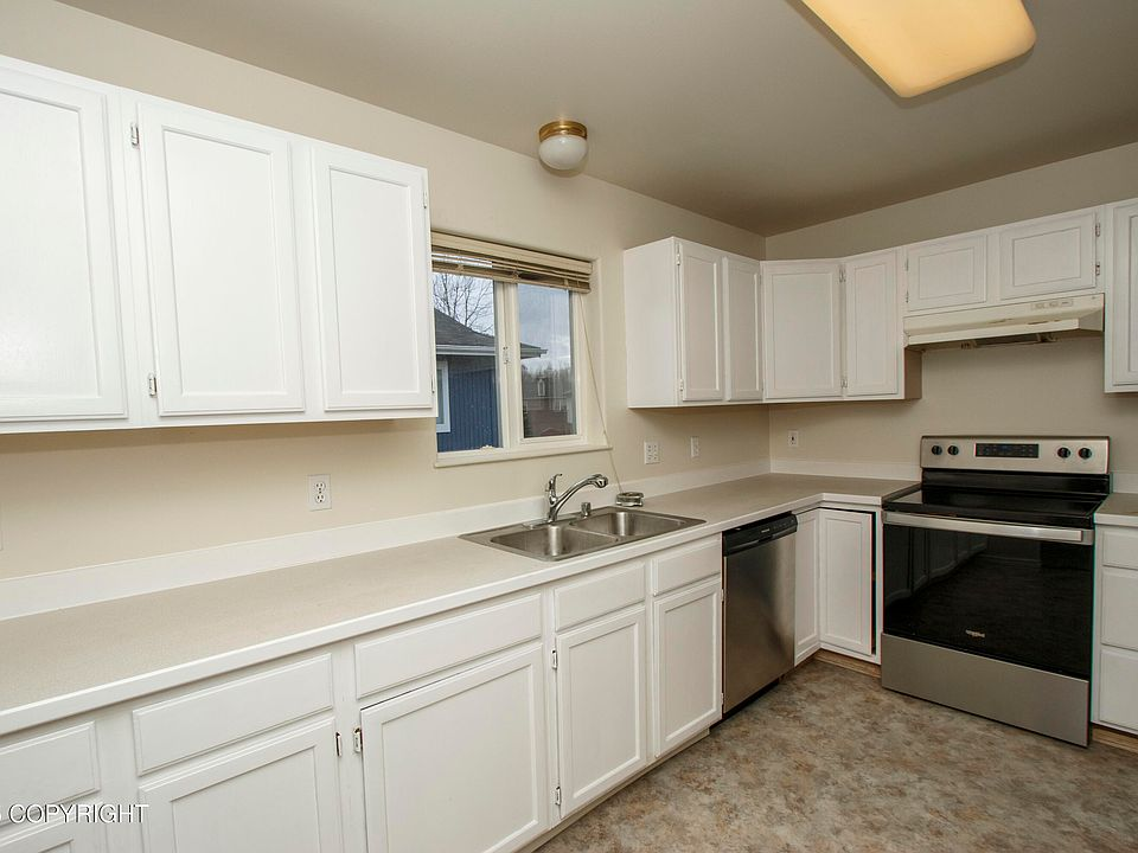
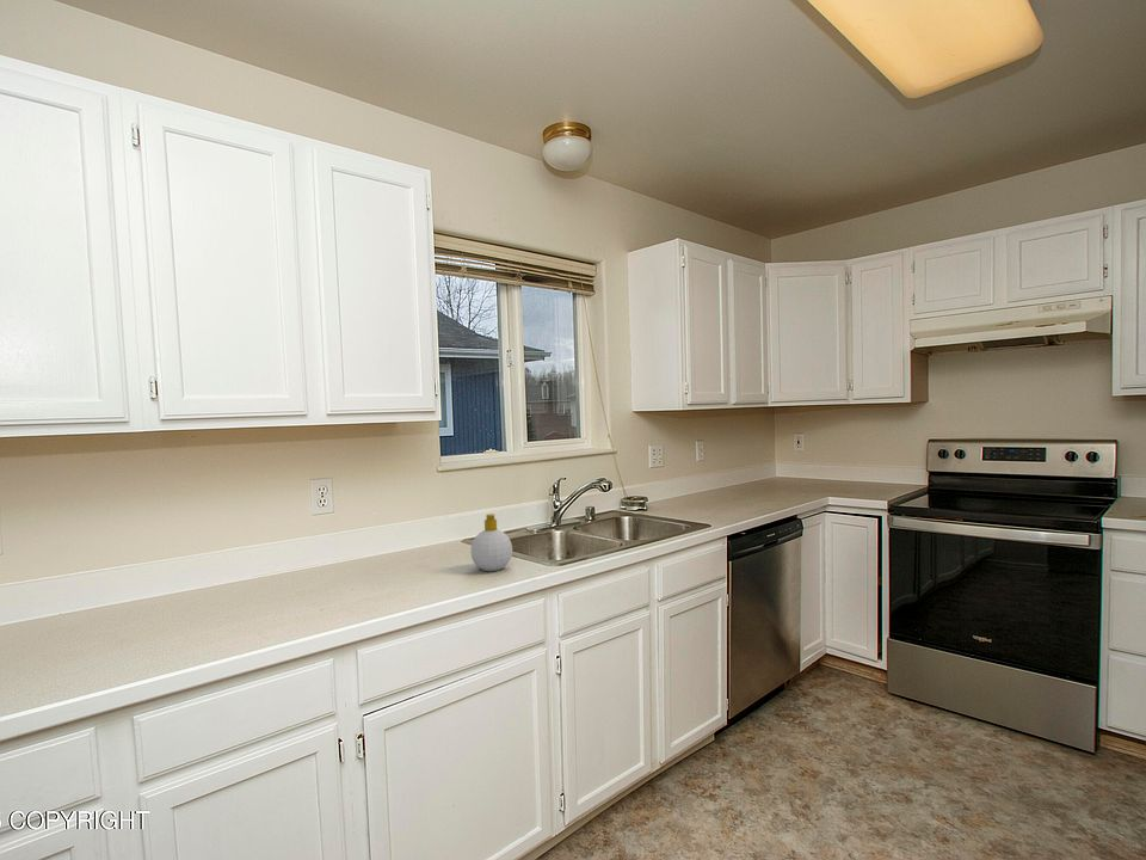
+ soap bottle (491, 541)
